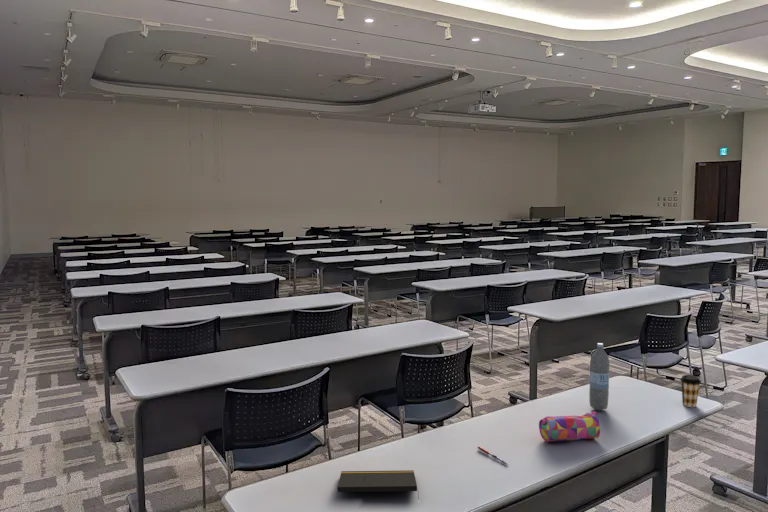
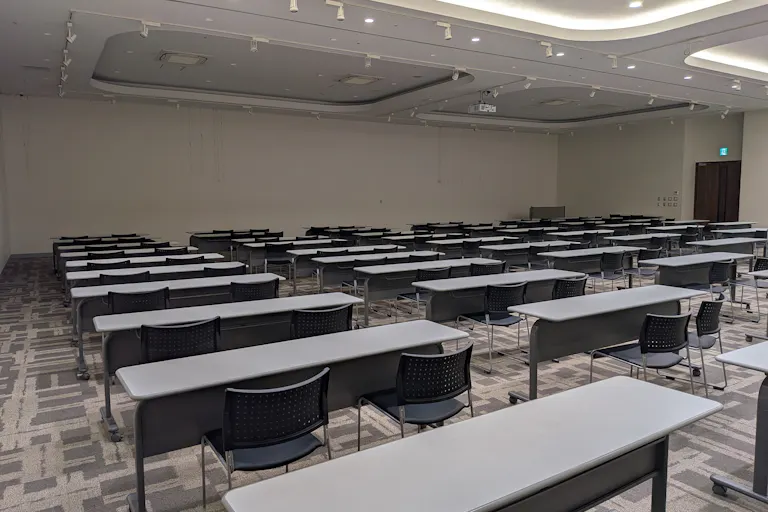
- pen (492, 455)
- pencil case (569, 426)
- notepad (377, 480)
- water bottle (599, 376)
- coffee cup (690, 391)
